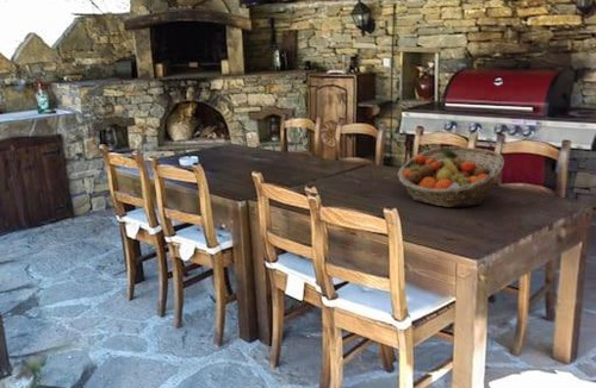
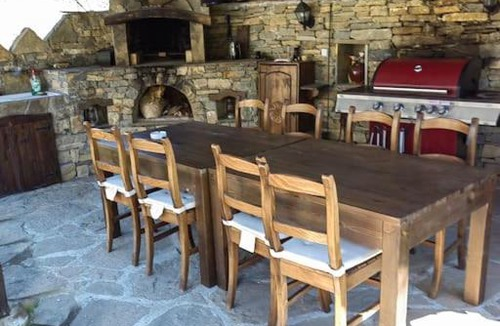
- fruit basket (448, 175)
